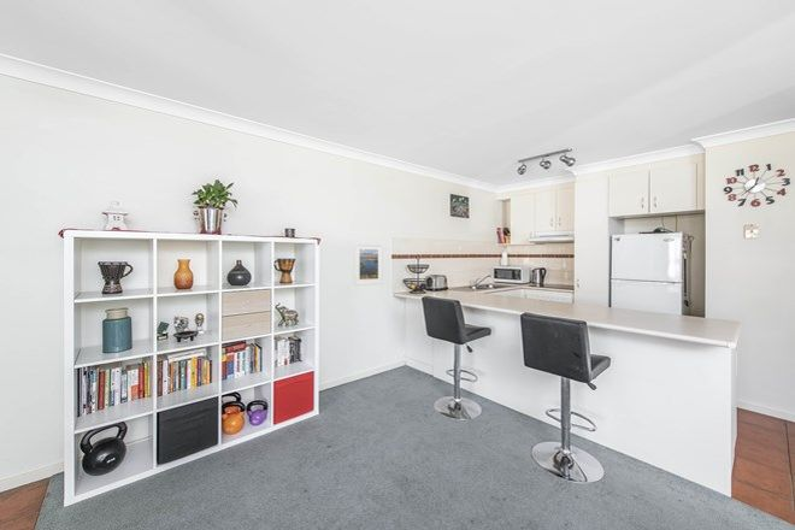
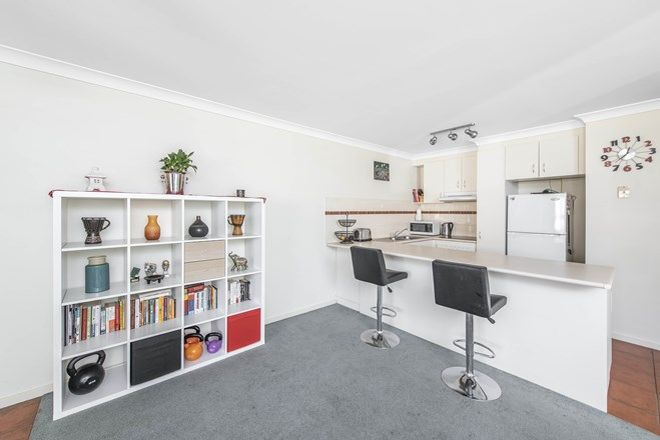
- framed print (369, 264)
